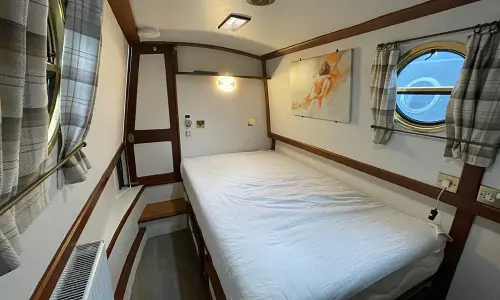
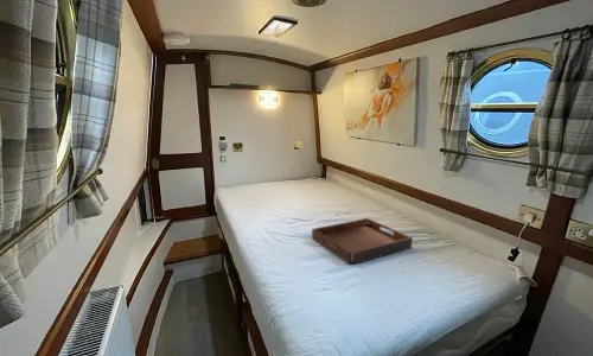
+ serving tray (359, 237)
